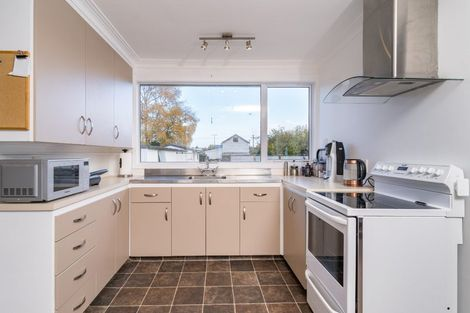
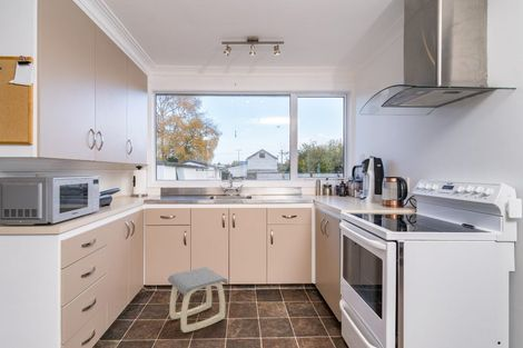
+ stool (194, 291)
